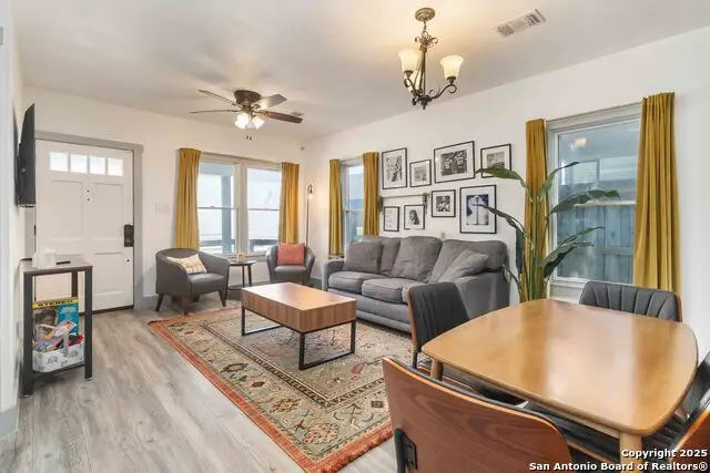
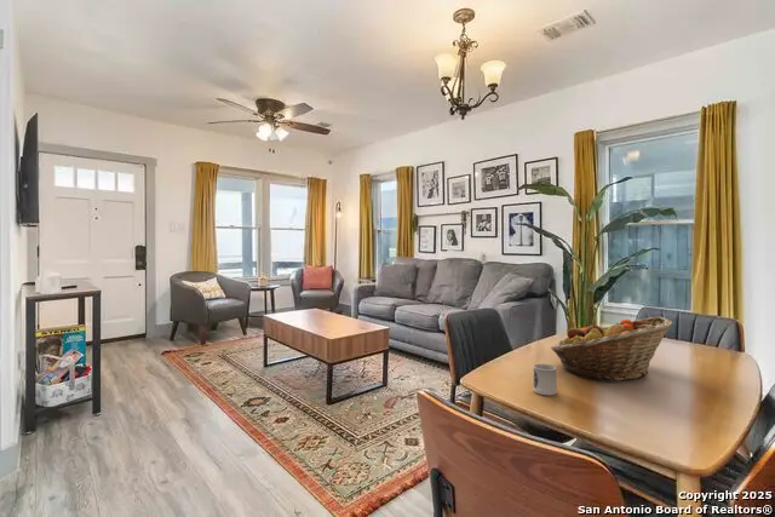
+ fruit basket (609, 343)
+ cup (544, 378)
